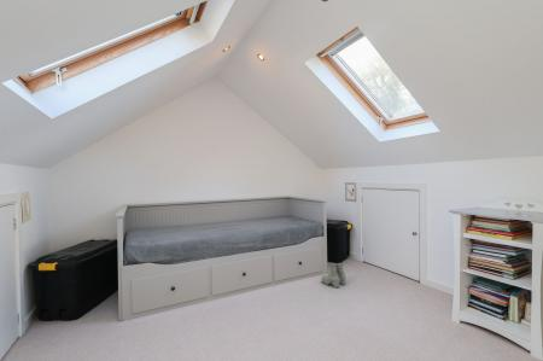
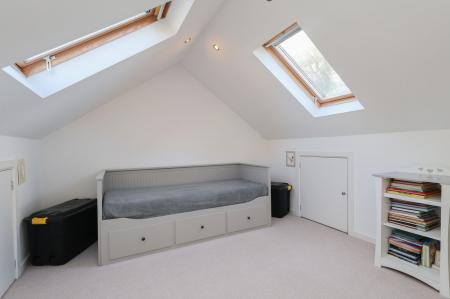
- boots (333, 273)
